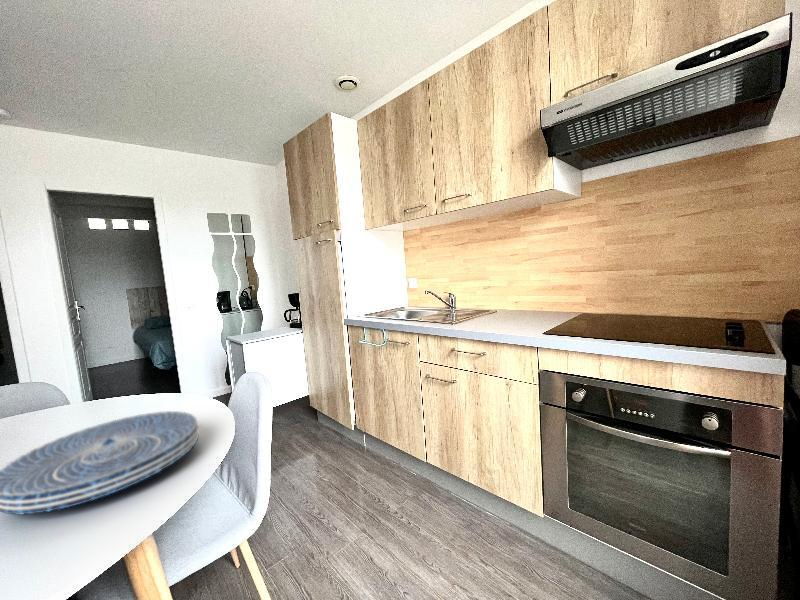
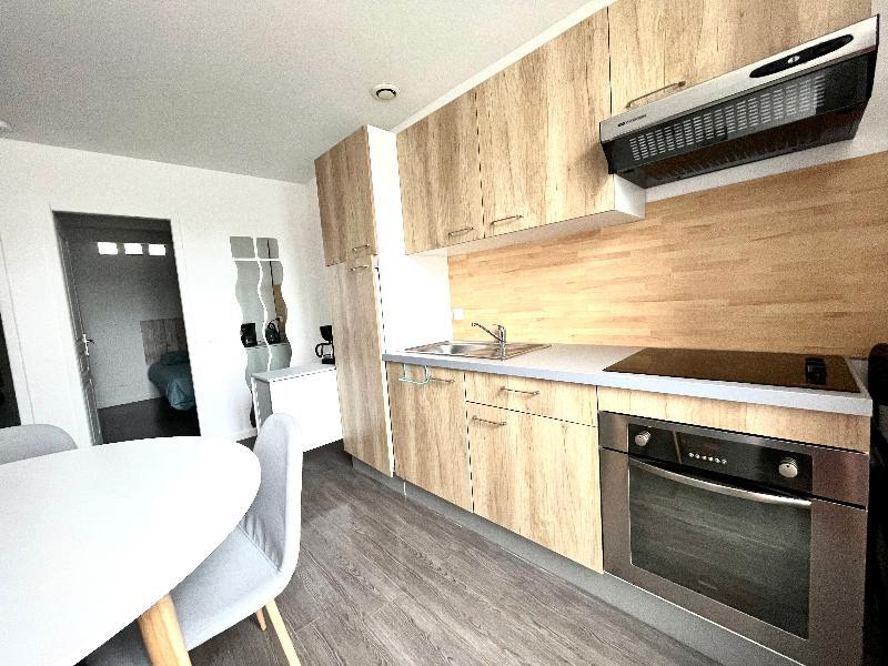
- placemat (110, 454)
